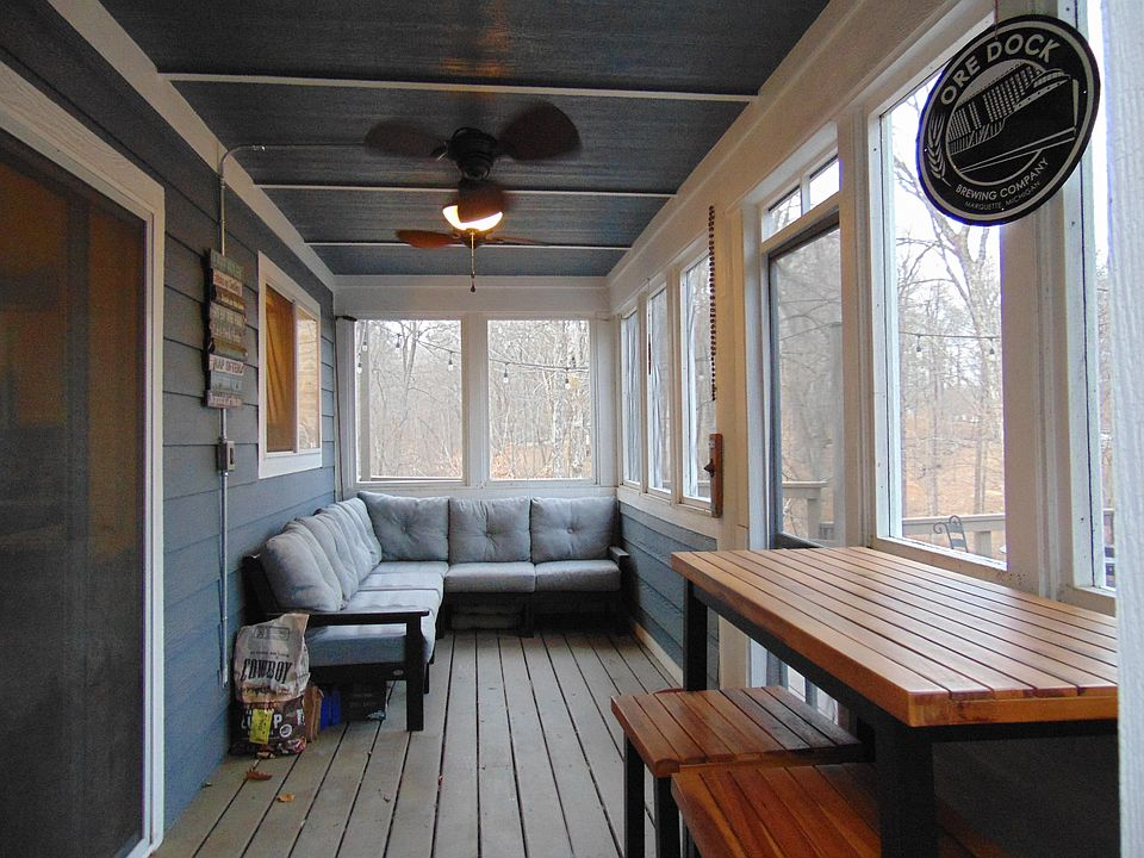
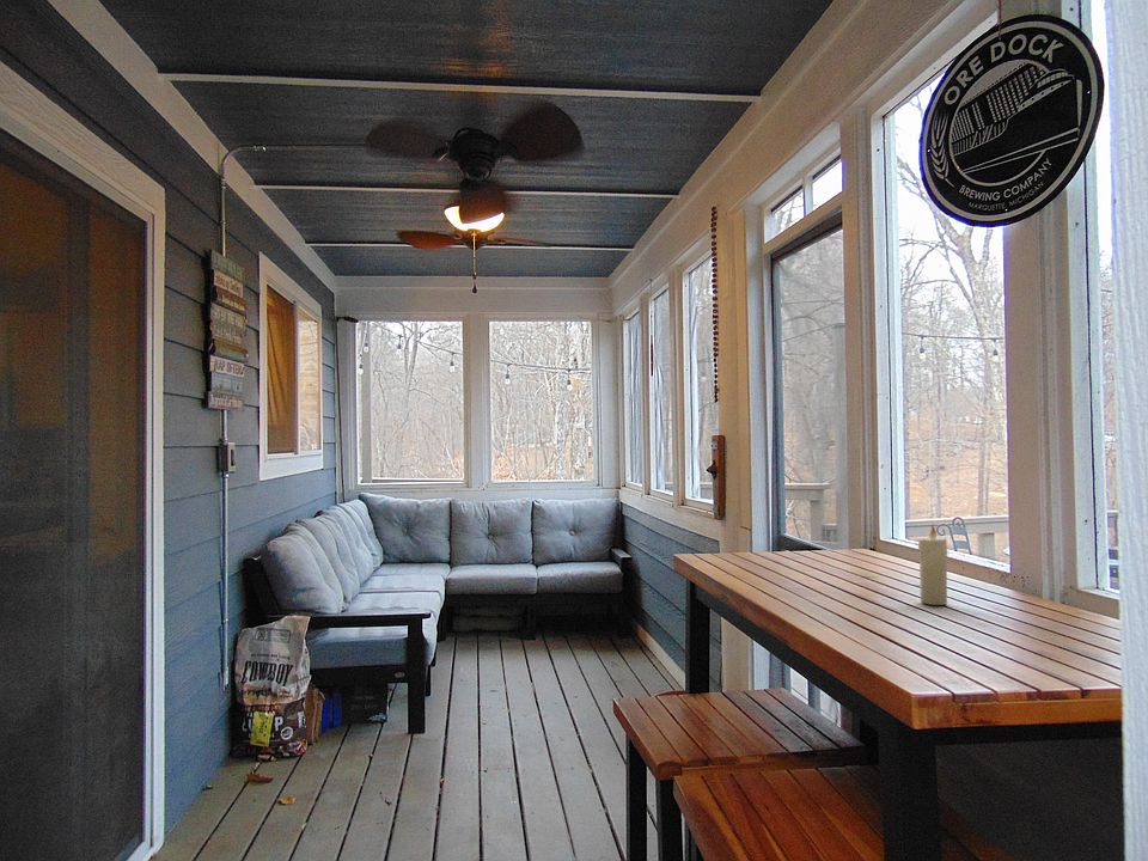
+ candle (932, 563)
